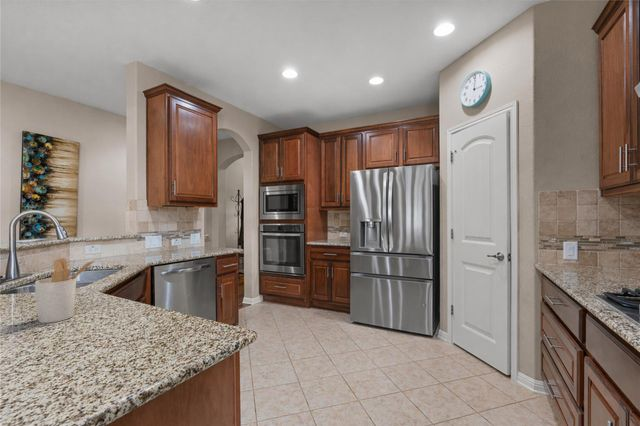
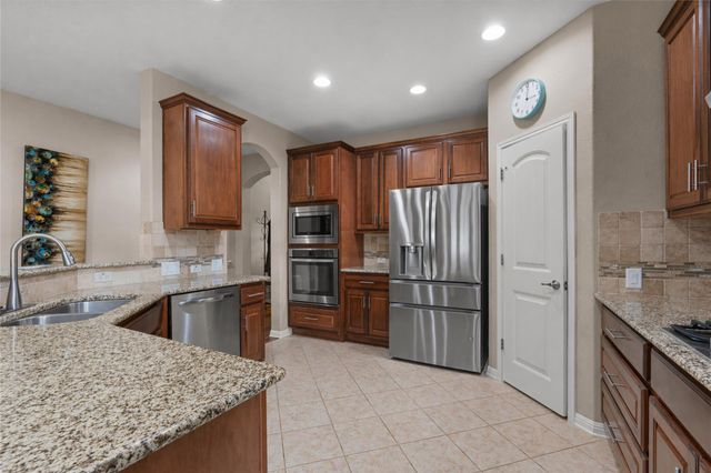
- utensil holder (67, 288)
